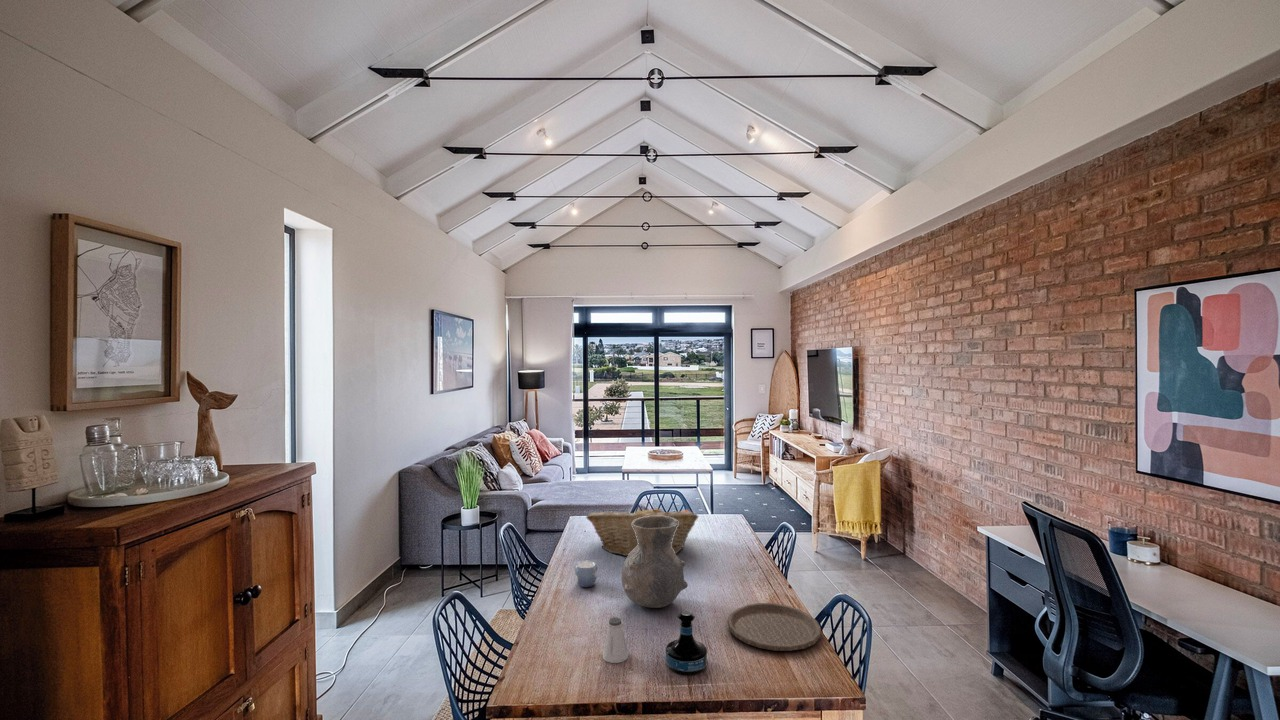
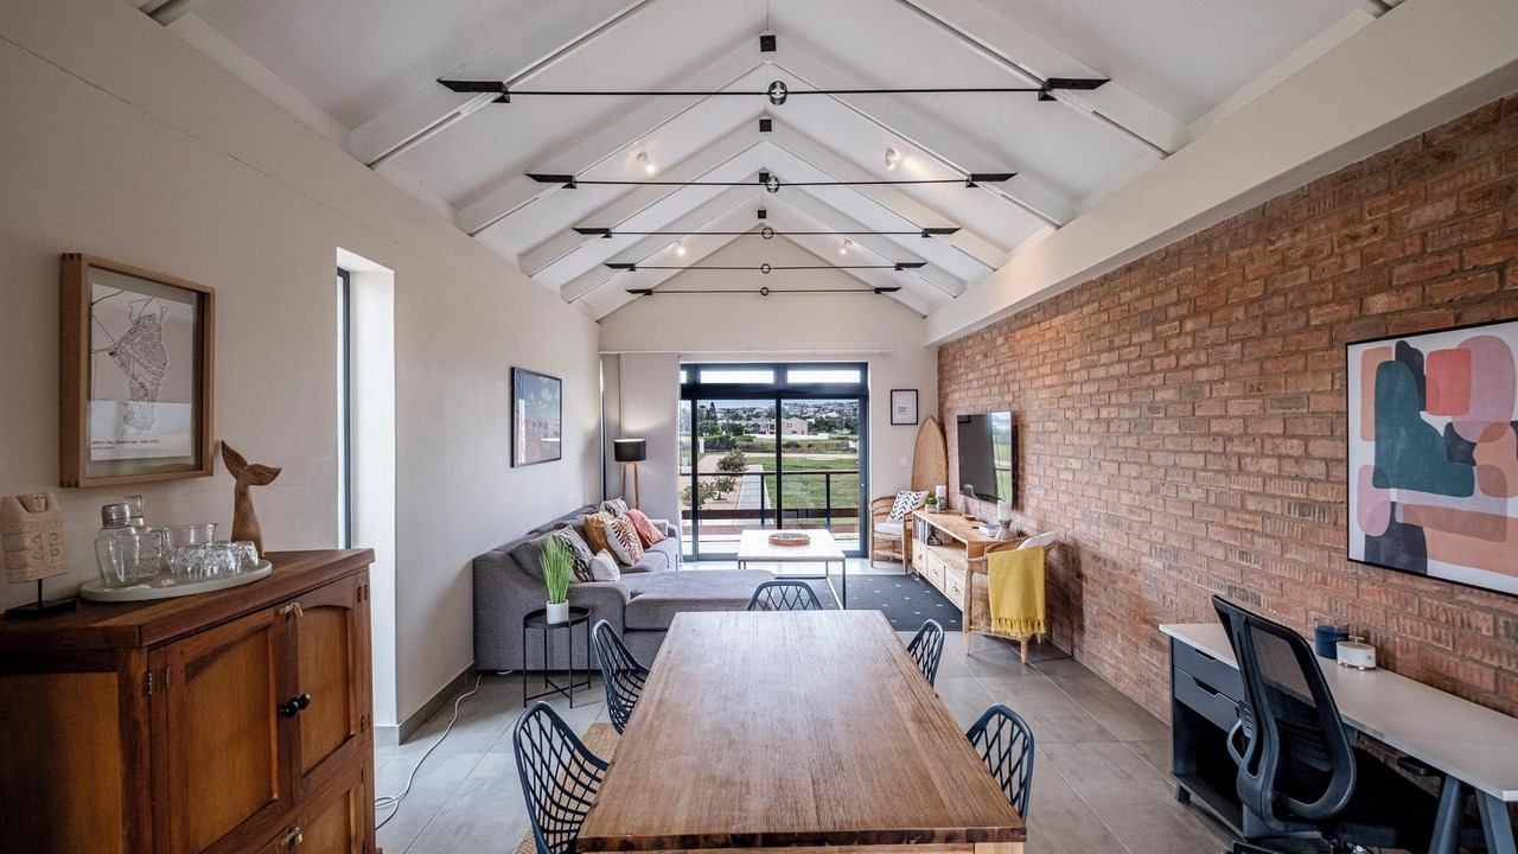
- vase (652, 562)
- fruit basket (638, 518)
- tequila bottle (686, 639)
- mug (586, 572)
- saltshaker (615, 638)
- plate (773, 626)
